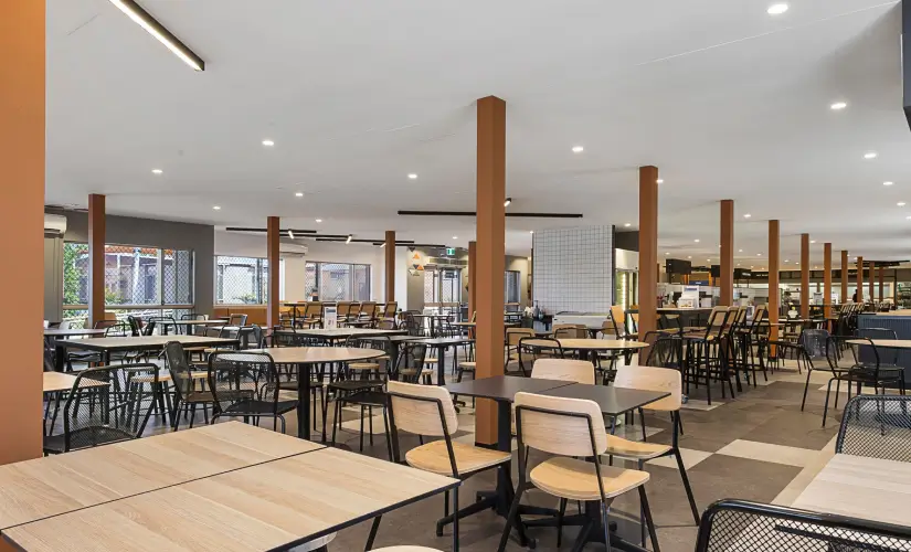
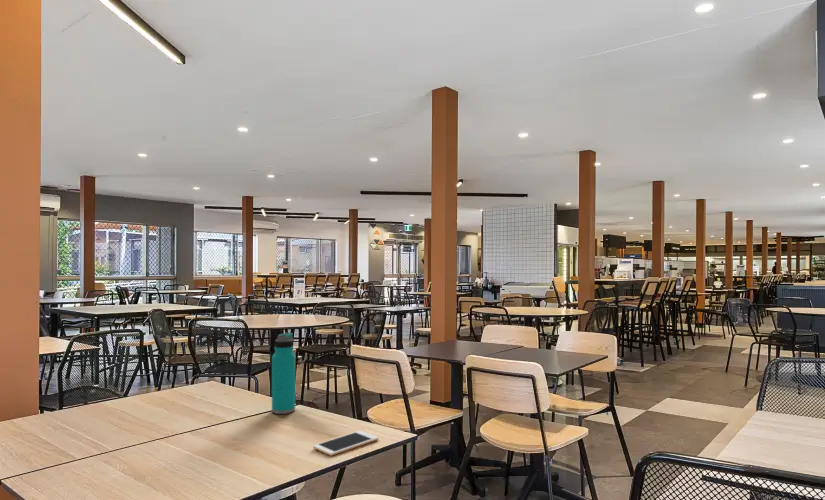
+ water bottle (283, 372)
+ cell phone (346, 442)
